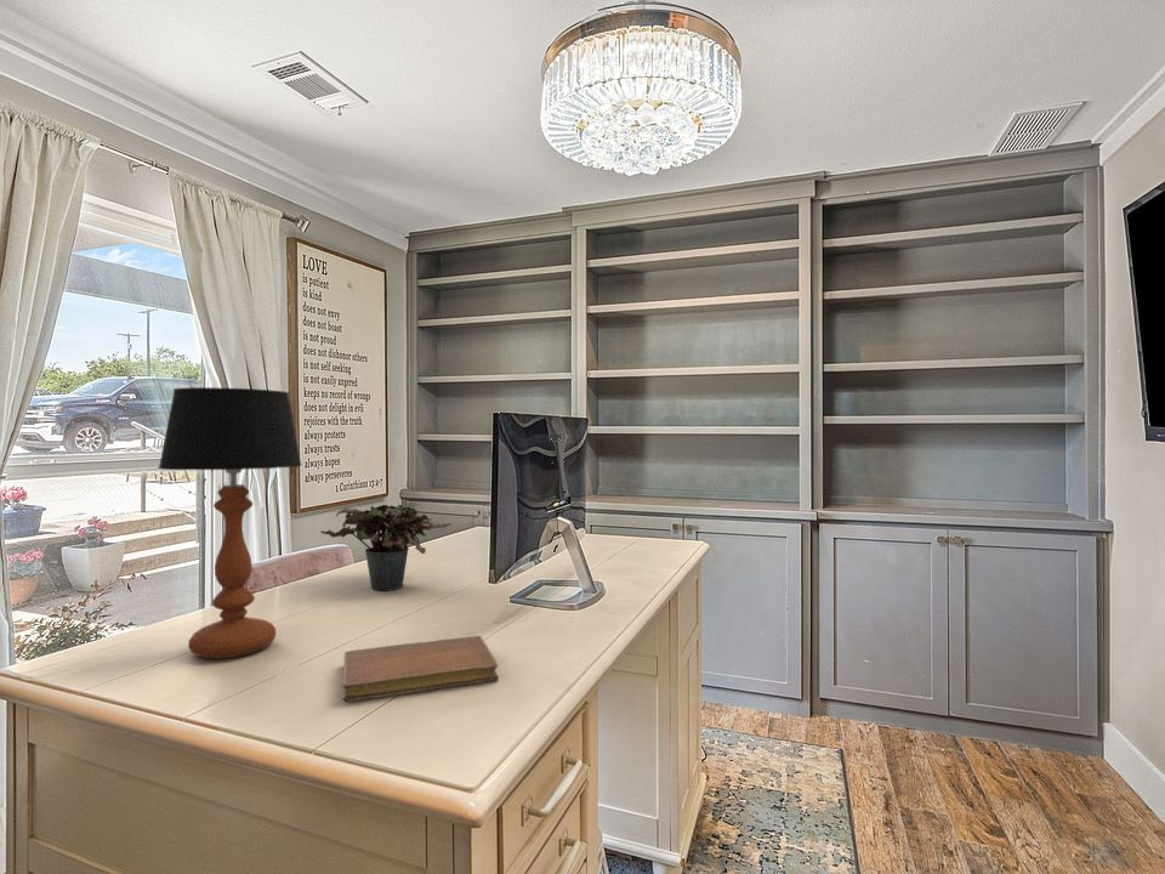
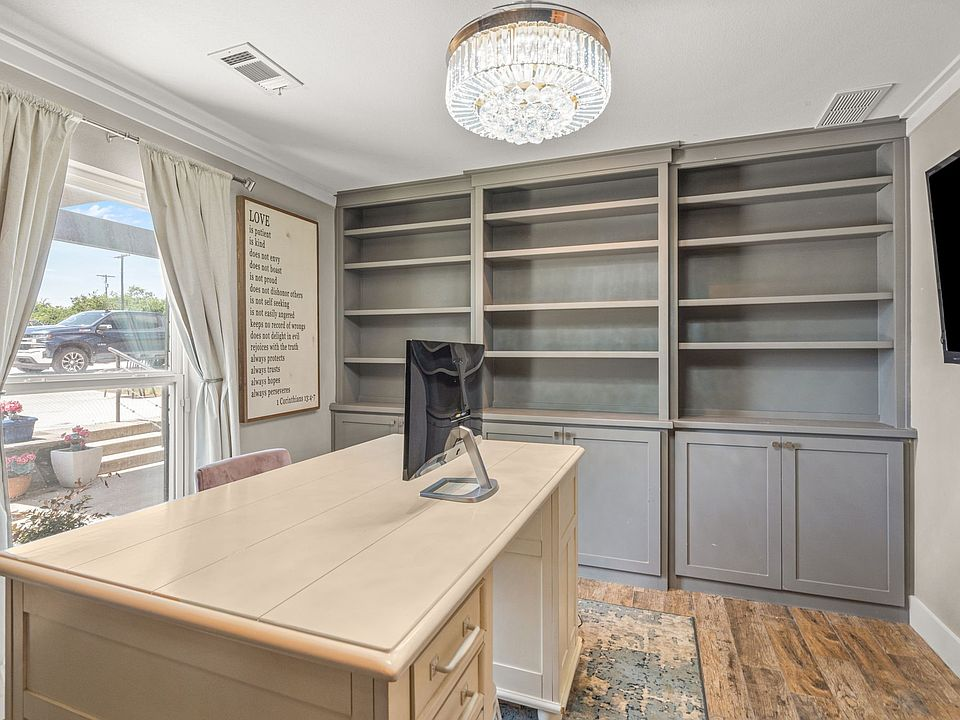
- notebook (419, 664)
- table lamp (233, 520)
- potted plant (387, 544)
